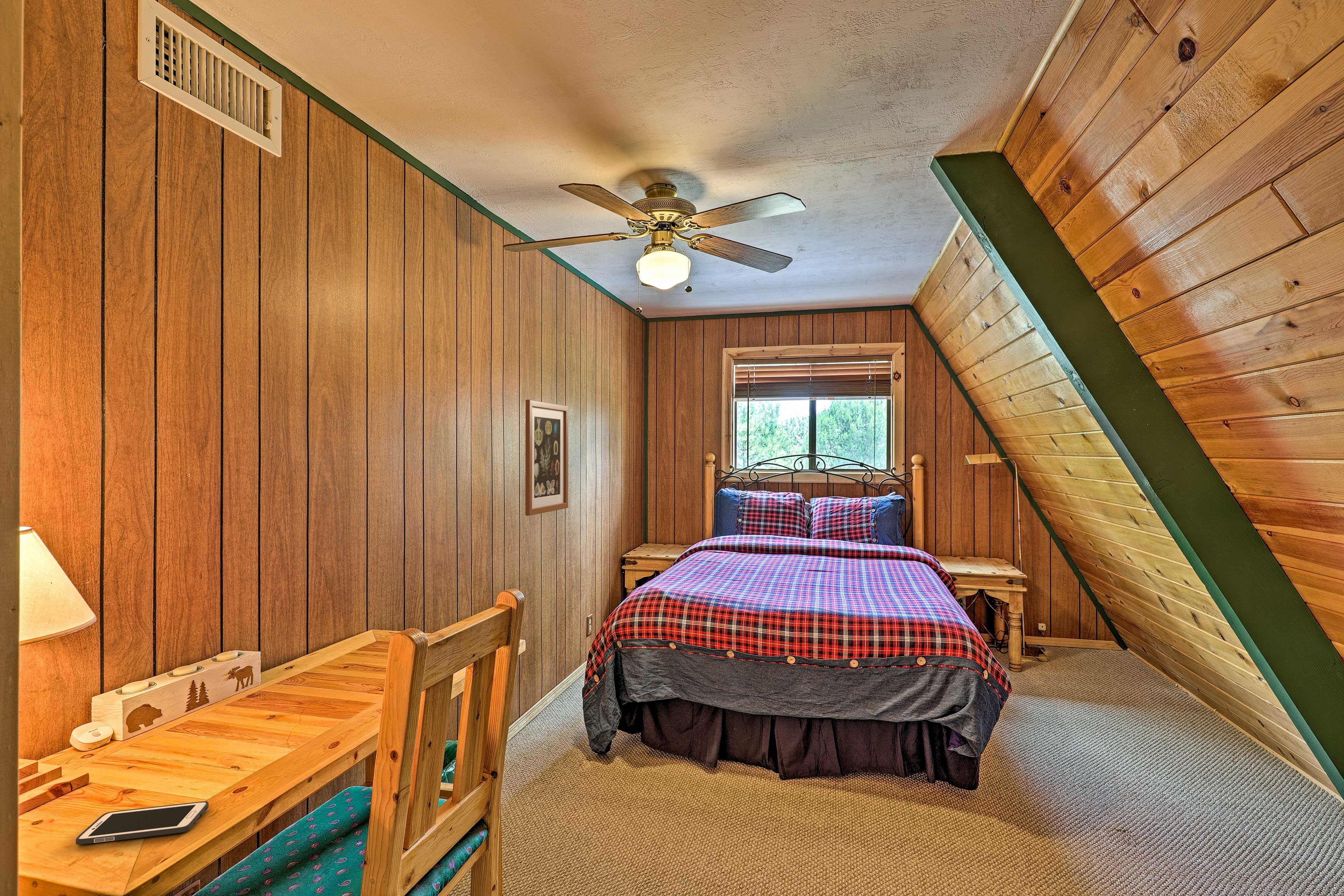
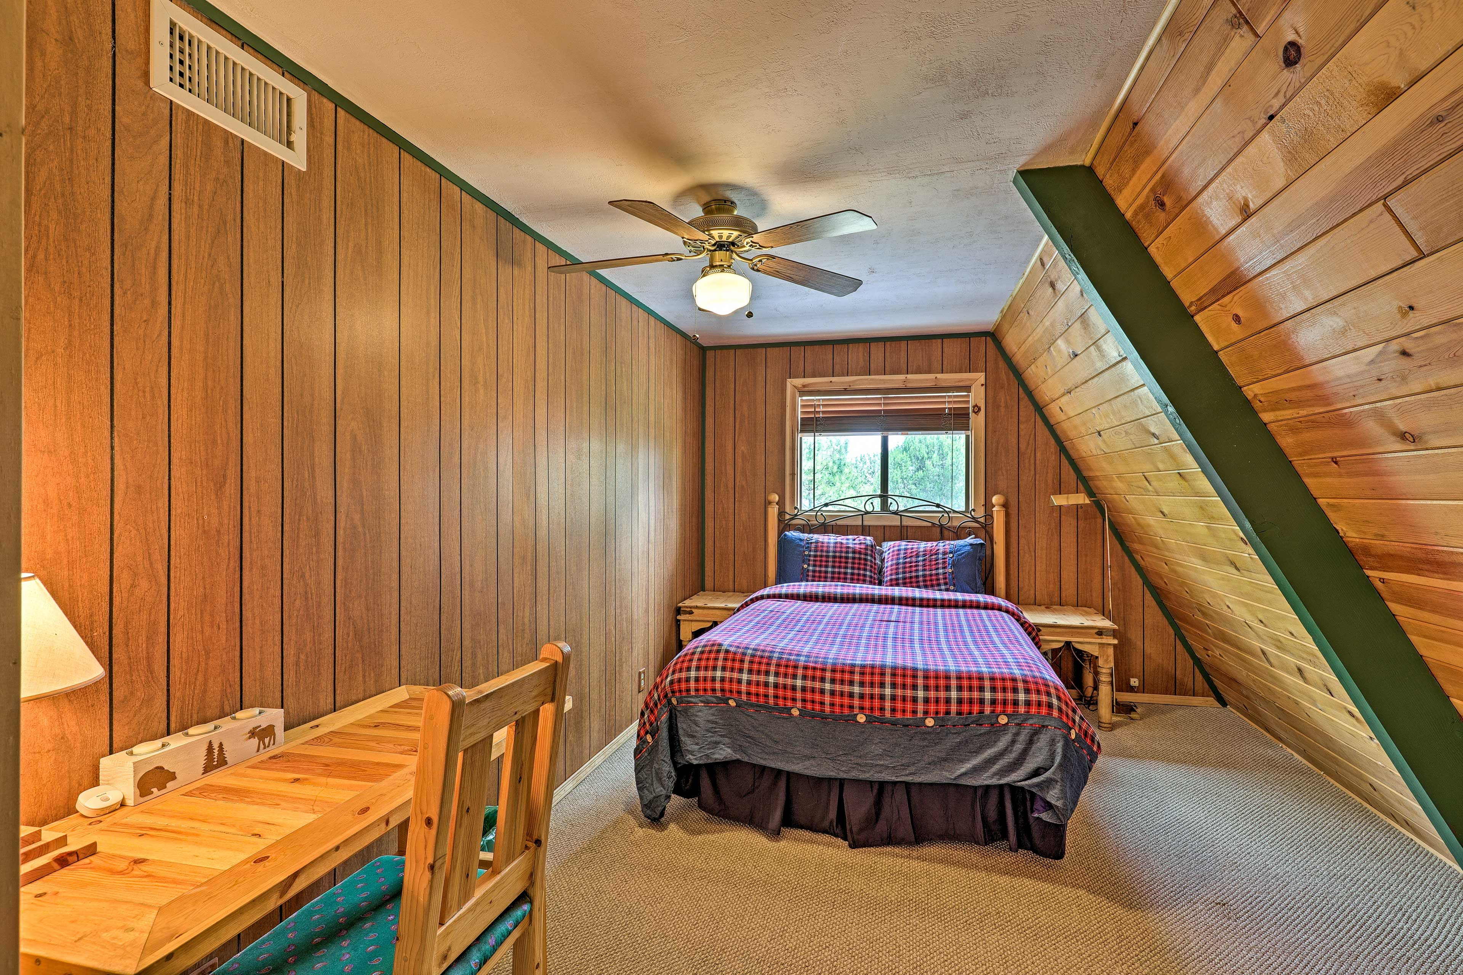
- cell phone (145, 822)
- wall art (548, 457)
